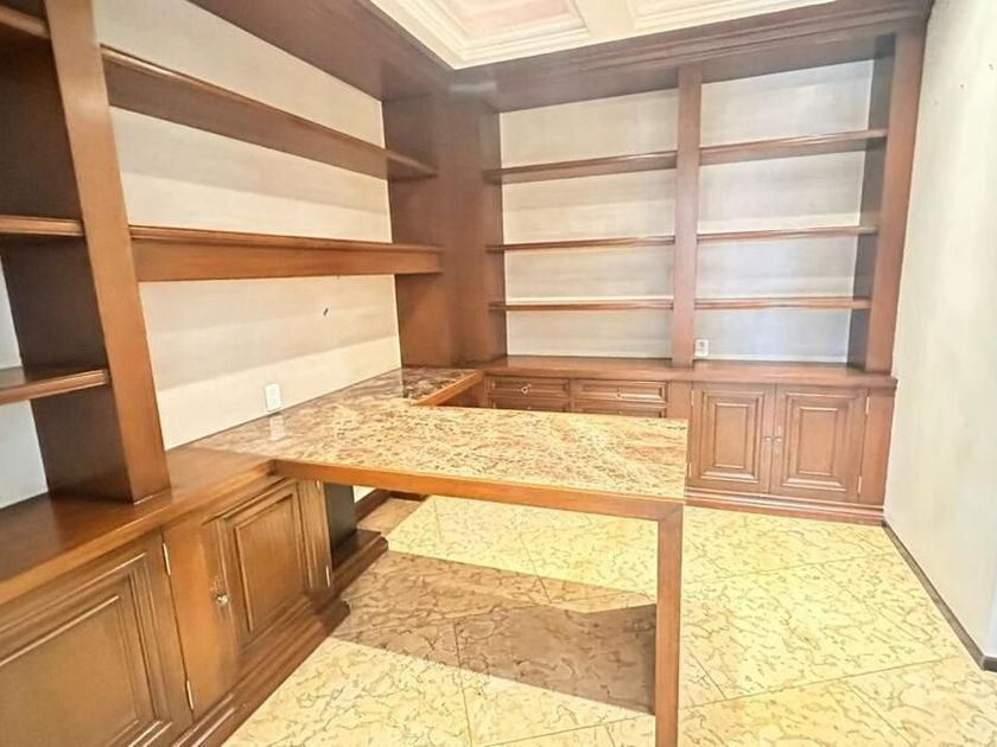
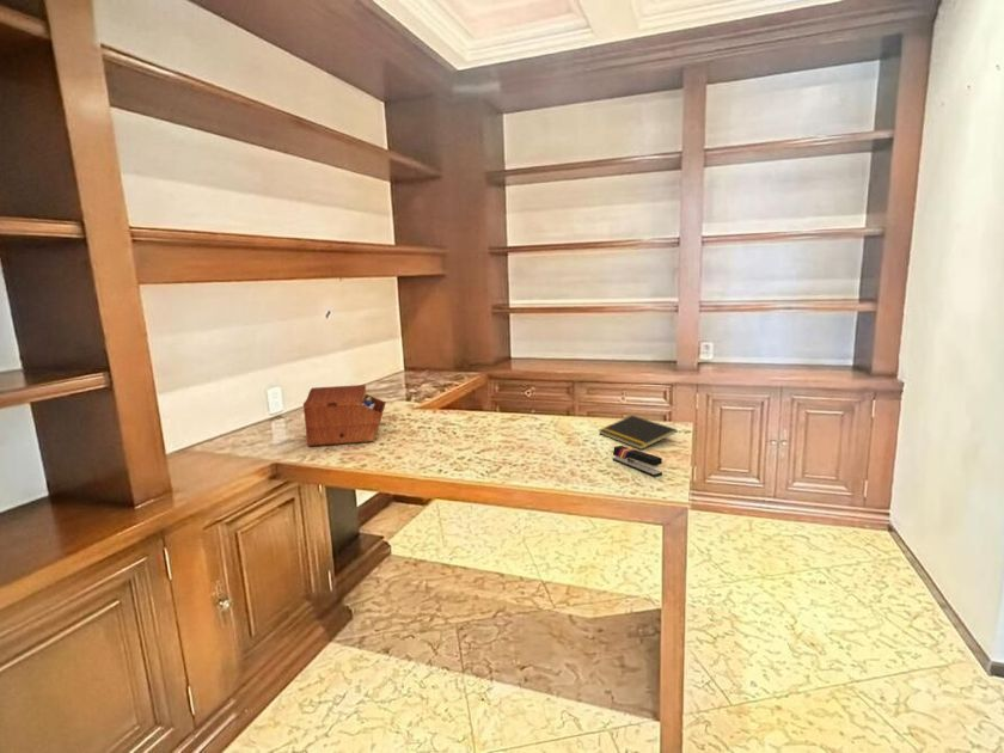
+ sewing box (347, 412)
+ stapler (636, 458)
+ notepad (636, 430)
